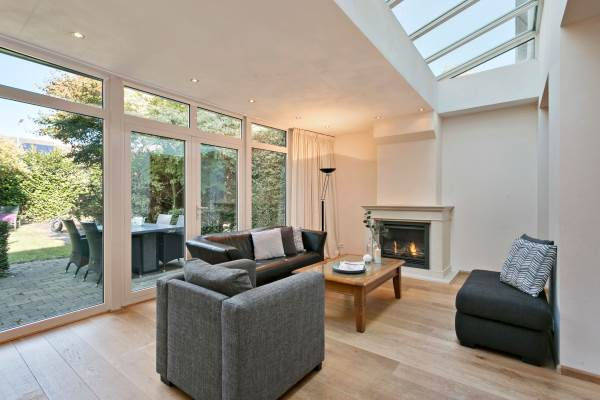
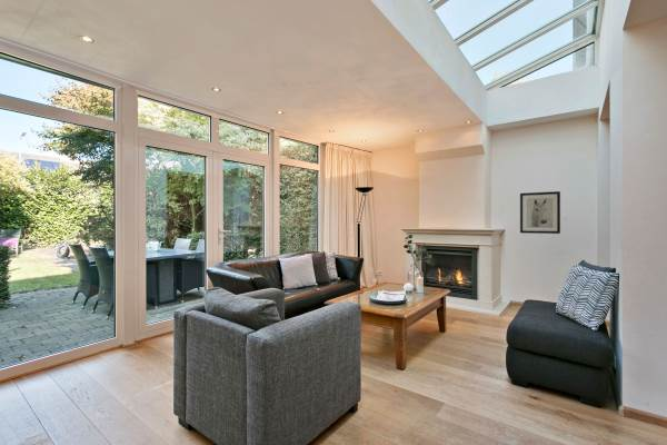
+ wall art (539, 212)
